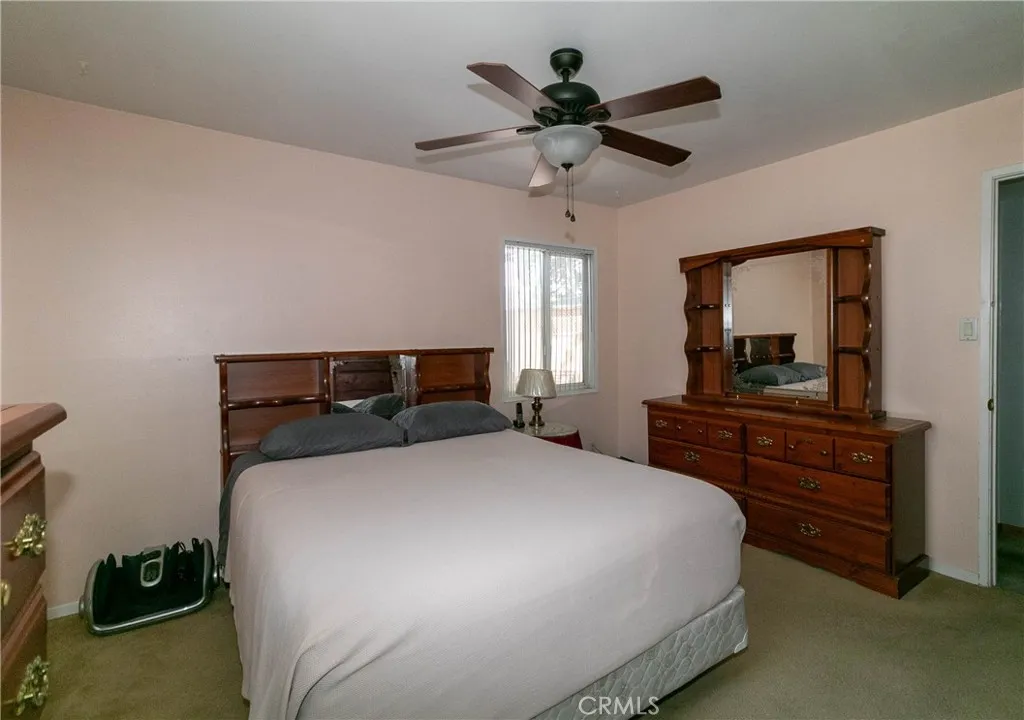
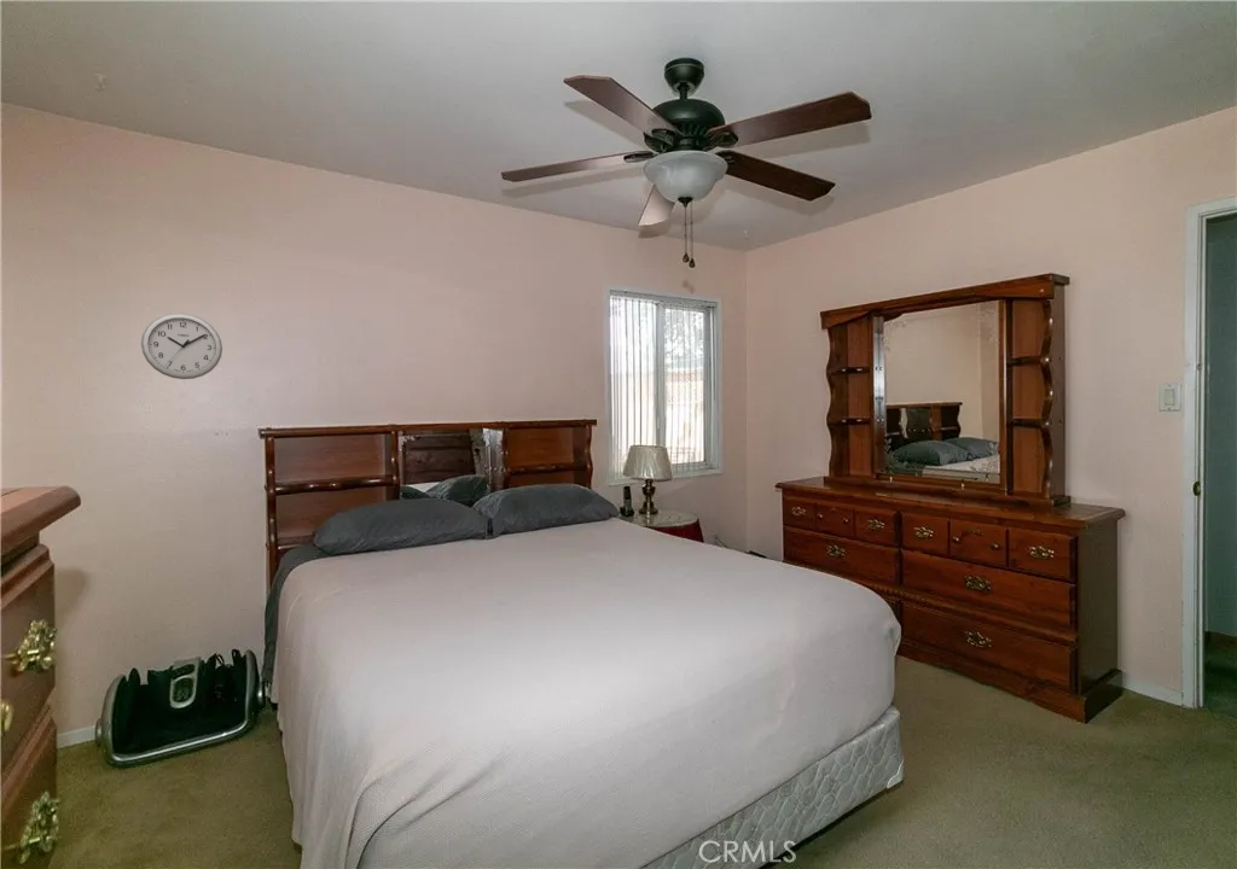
+ wall clock (182, 345)
